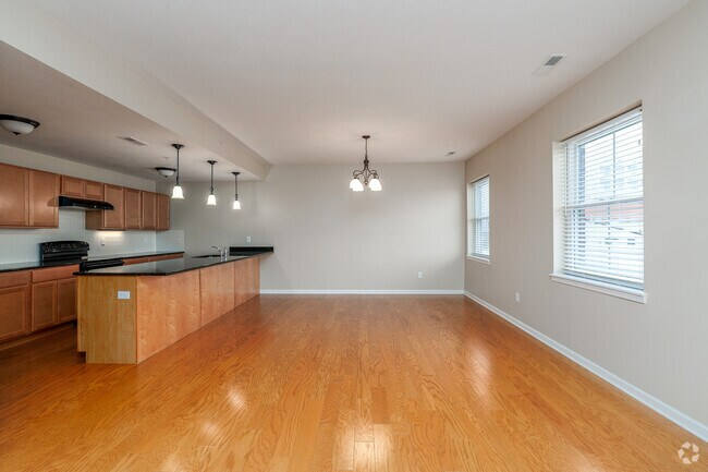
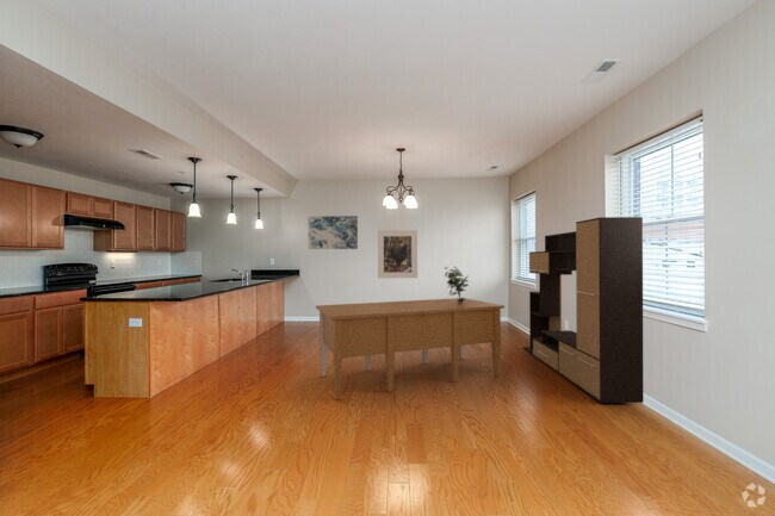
+ potted plant (455, 284)
+ media console (560, 298)
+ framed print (397, 254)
+ wall art (333, 232)
+ desk (409, 340)
